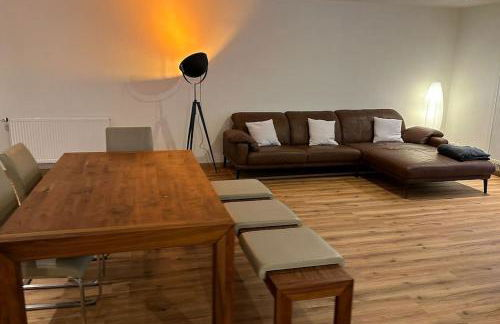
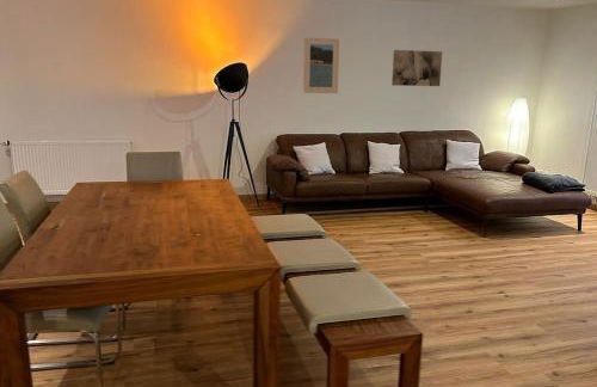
+ wall art (417, 68)
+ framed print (321, 66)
